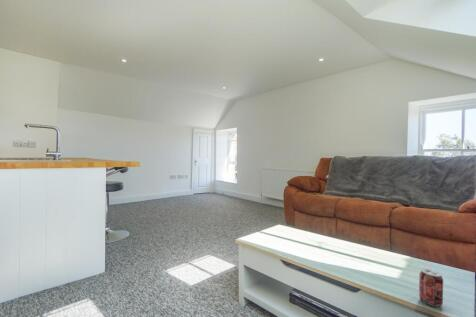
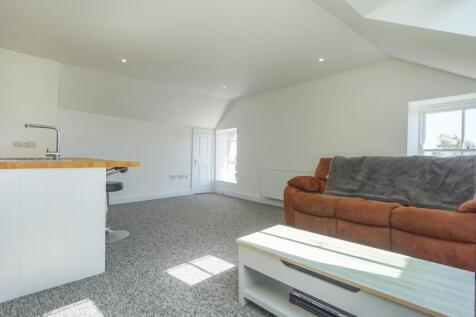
- beverage can (430, 286)
